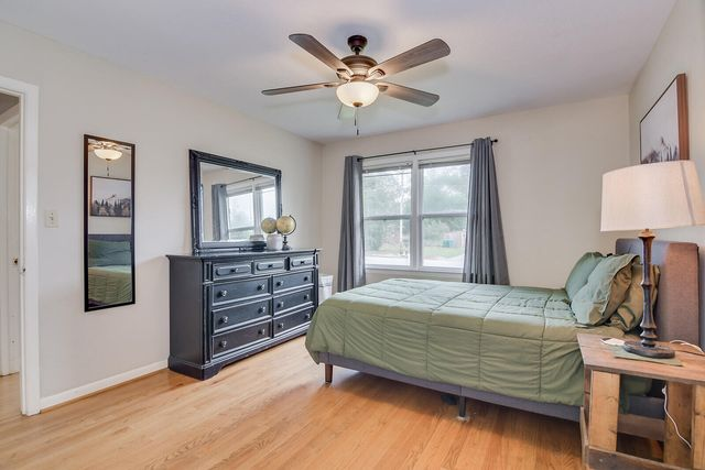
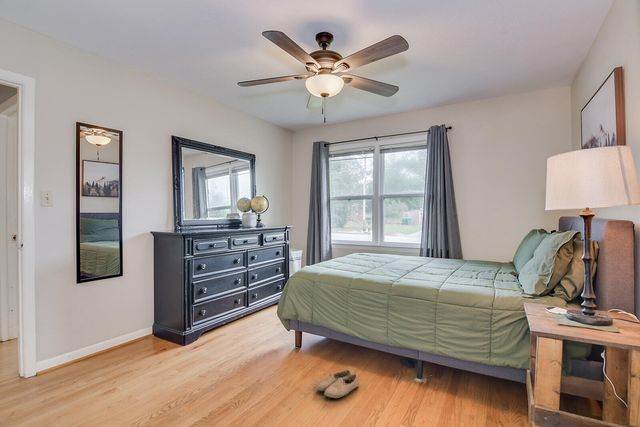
+ shoe (337, 381)
